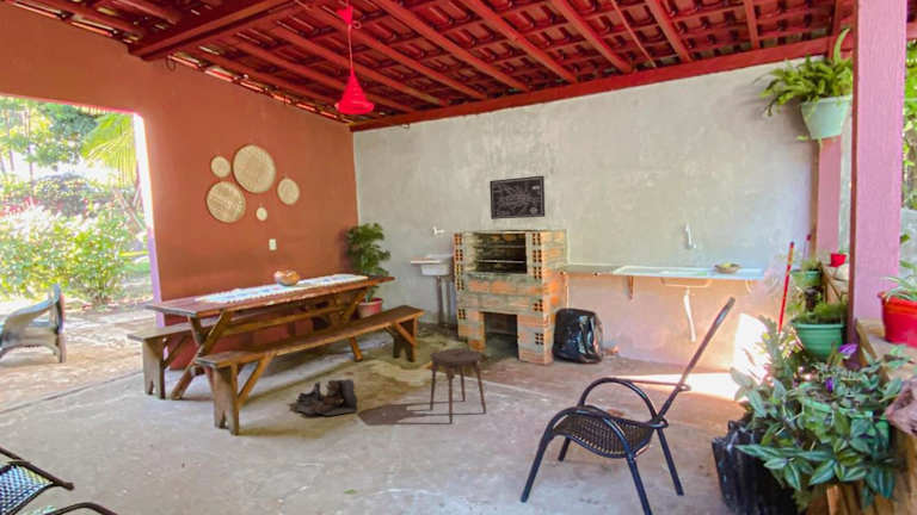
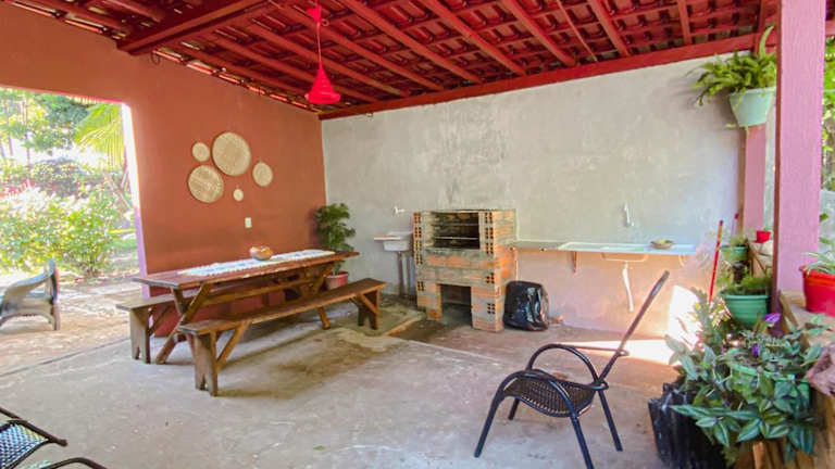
- wall art (516, 198)
- stool (451, 383)
- bag (327, 392)
